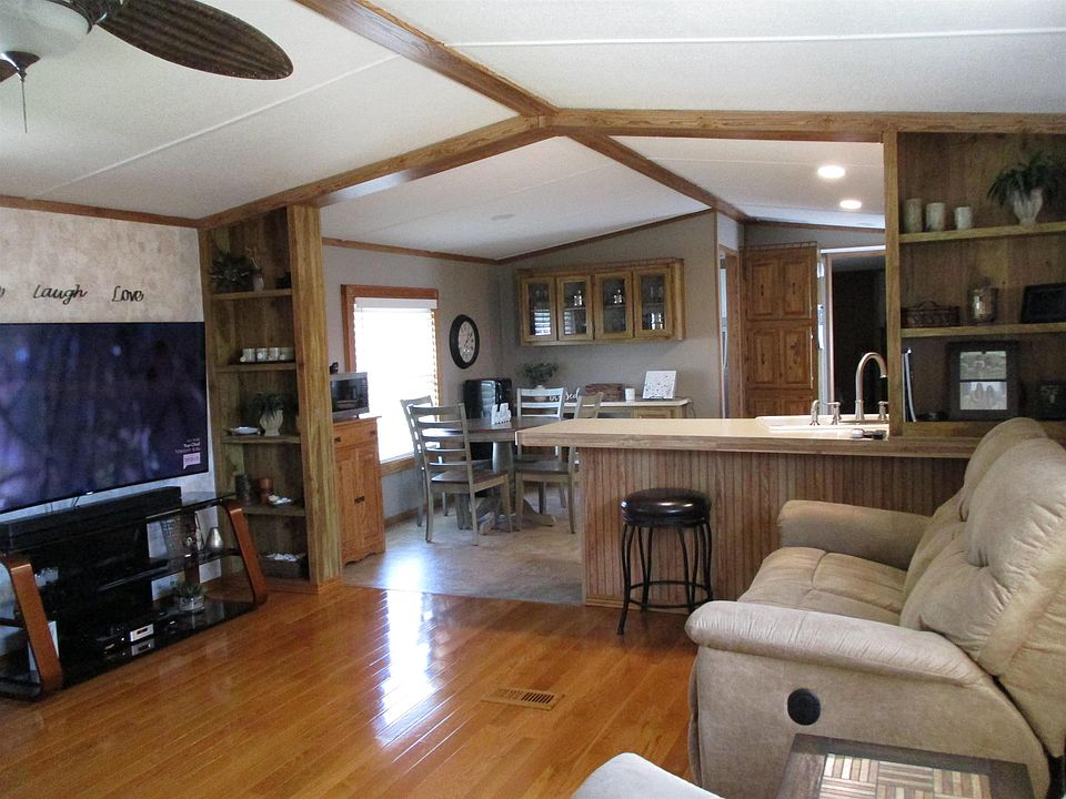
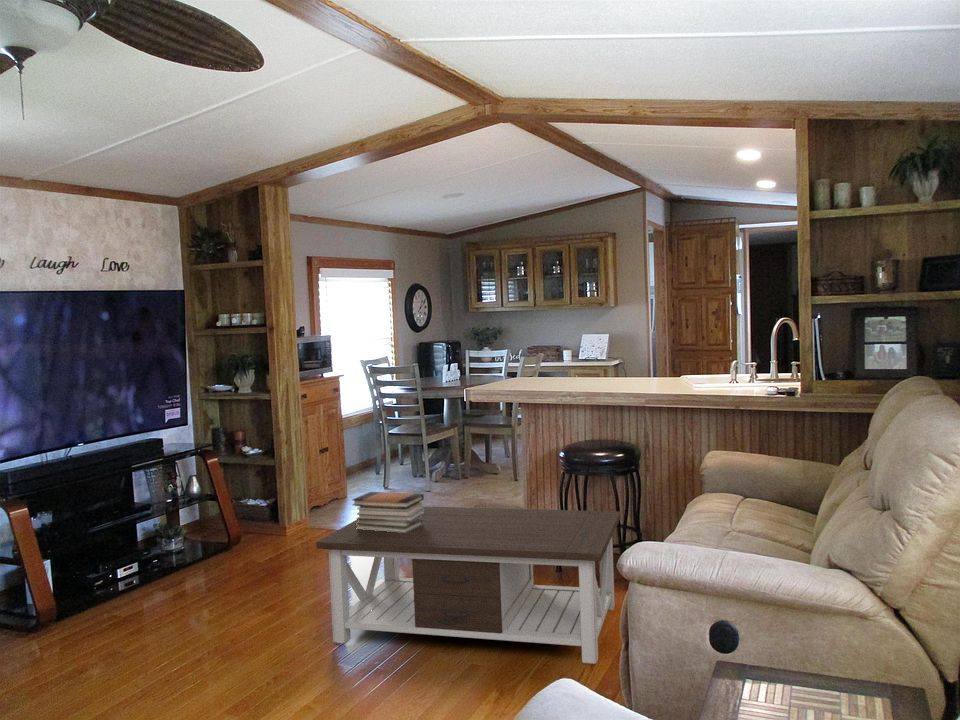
+ coffee table (477, 575)
+ book stack (389, 511)
